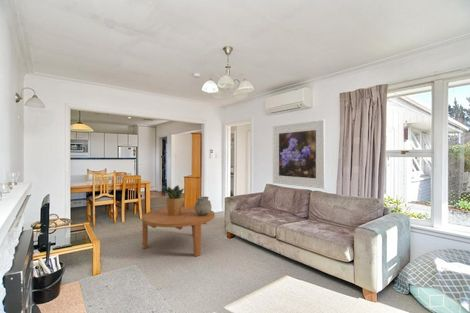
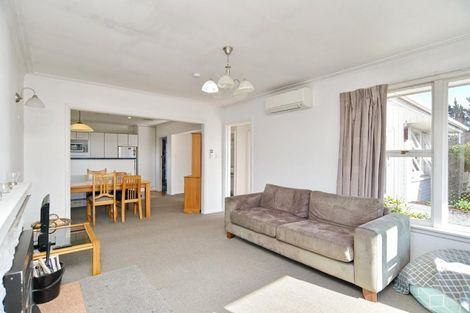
- coffee table (179, 229)
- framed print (296, 154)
- ceramic pot (203, 205)
- potted plant (172, 200)
